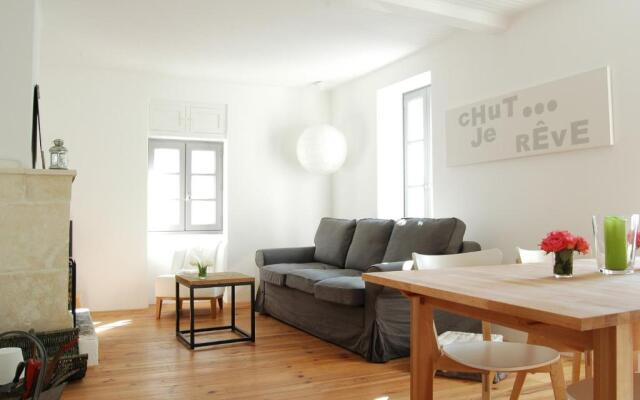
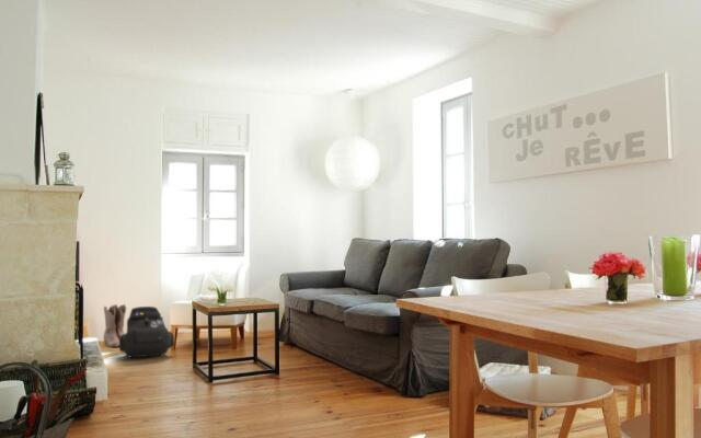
+ backpack (145, 331)
+ boots (117, 324)
